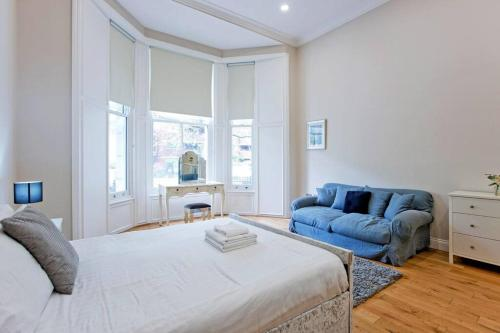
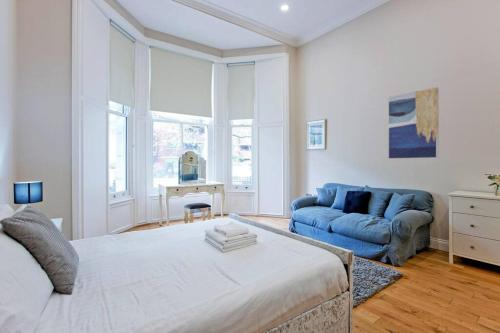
+ wall art (412, 125)
